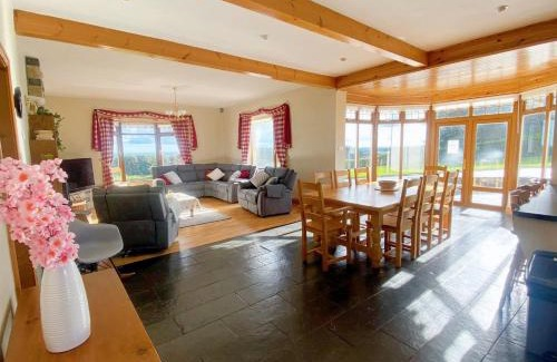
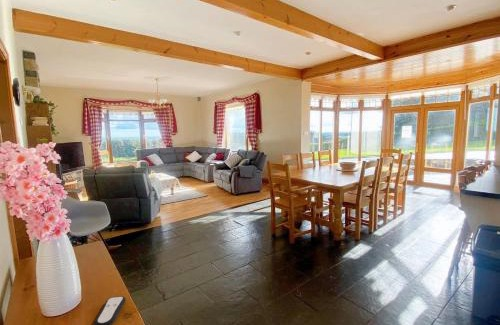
+ remote control (110, 310)
